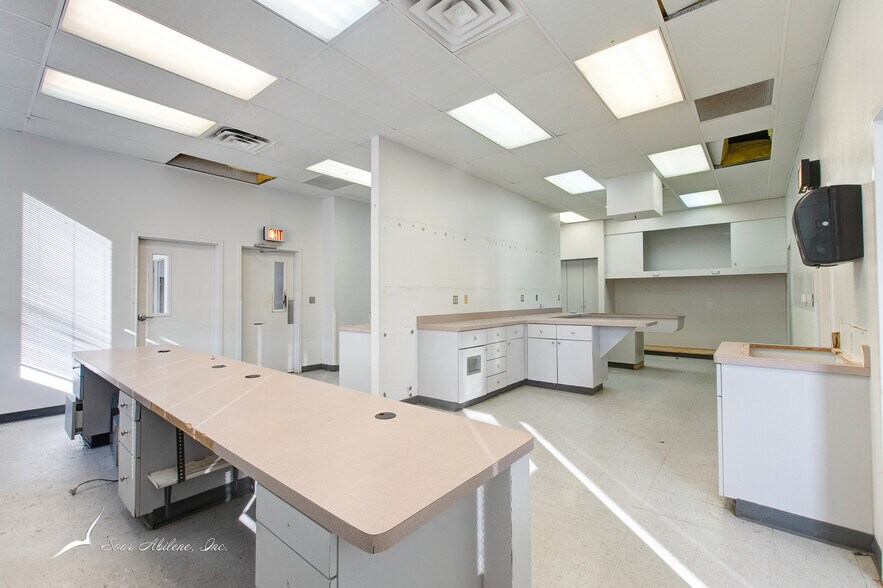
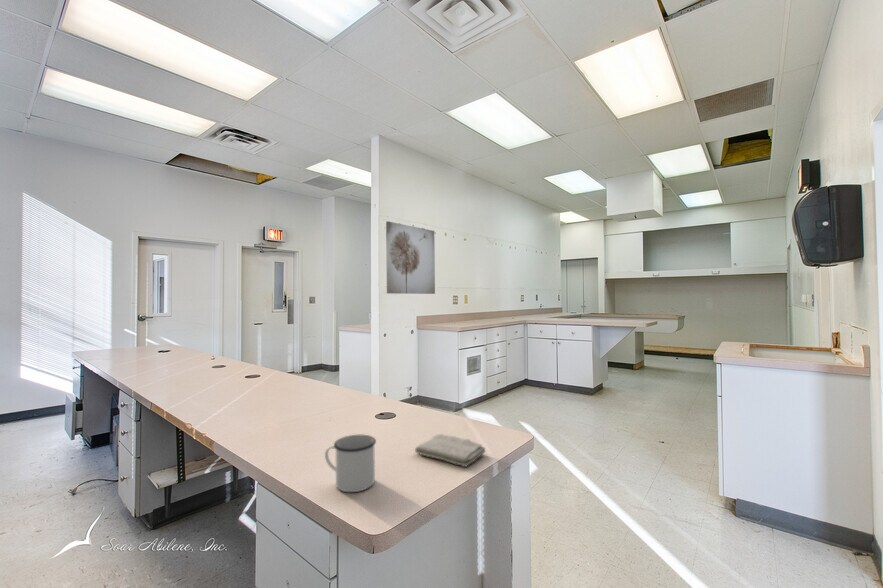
+ mug (349, 461)
+ washcloth (450, 448)
+ wall art (412, 260)
